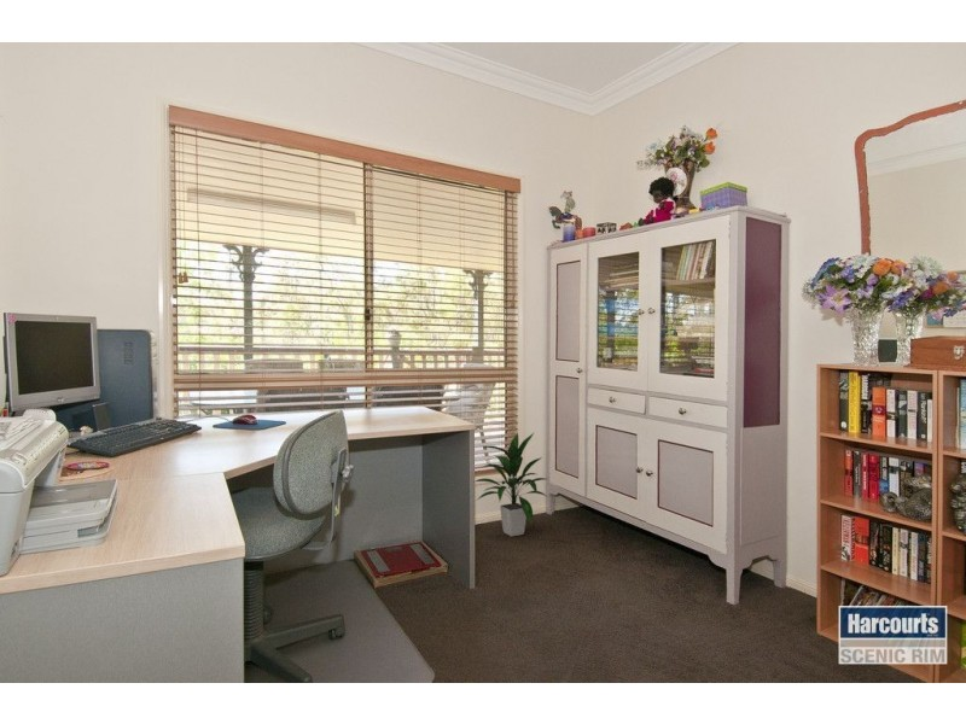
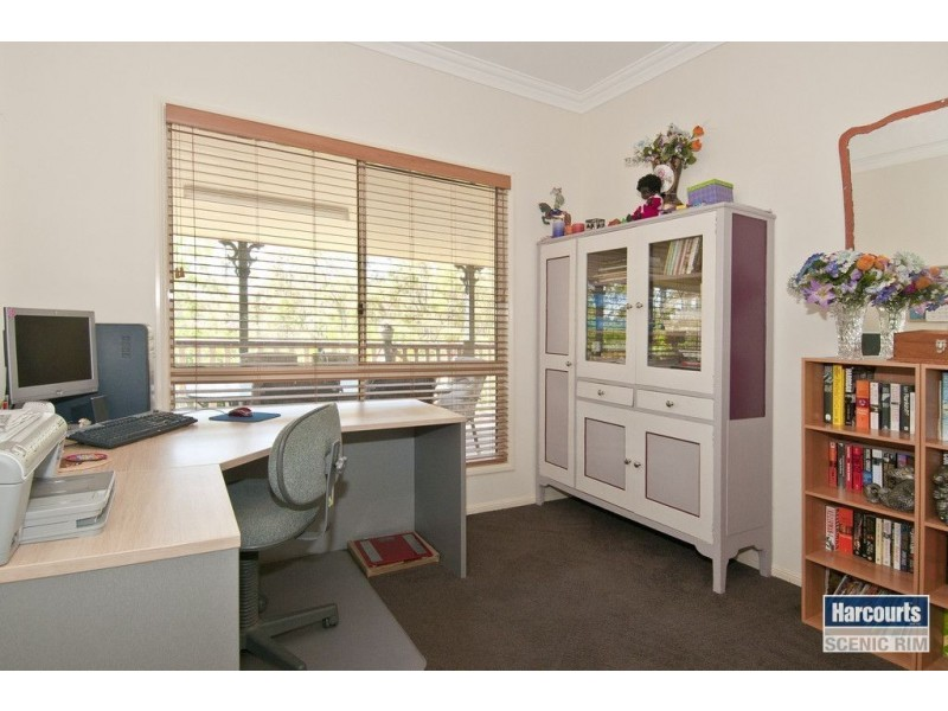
- indoor plant (513, 484)
